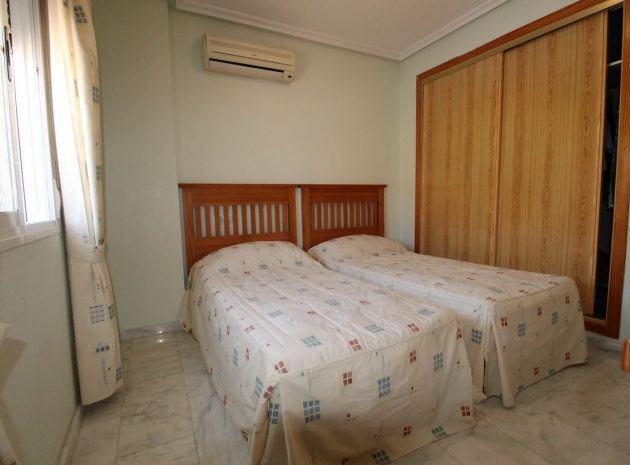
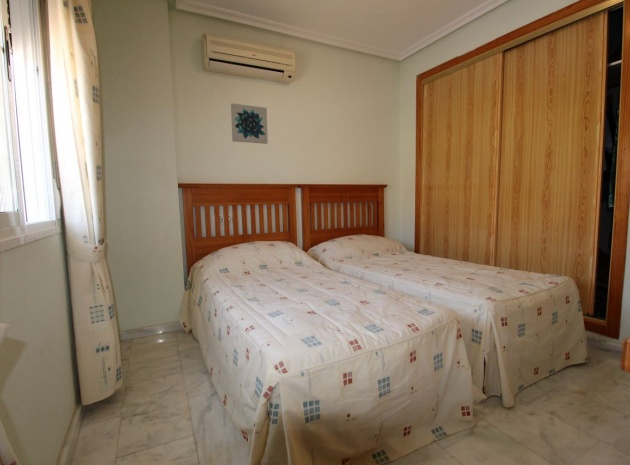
+ wall art (249, 124)
